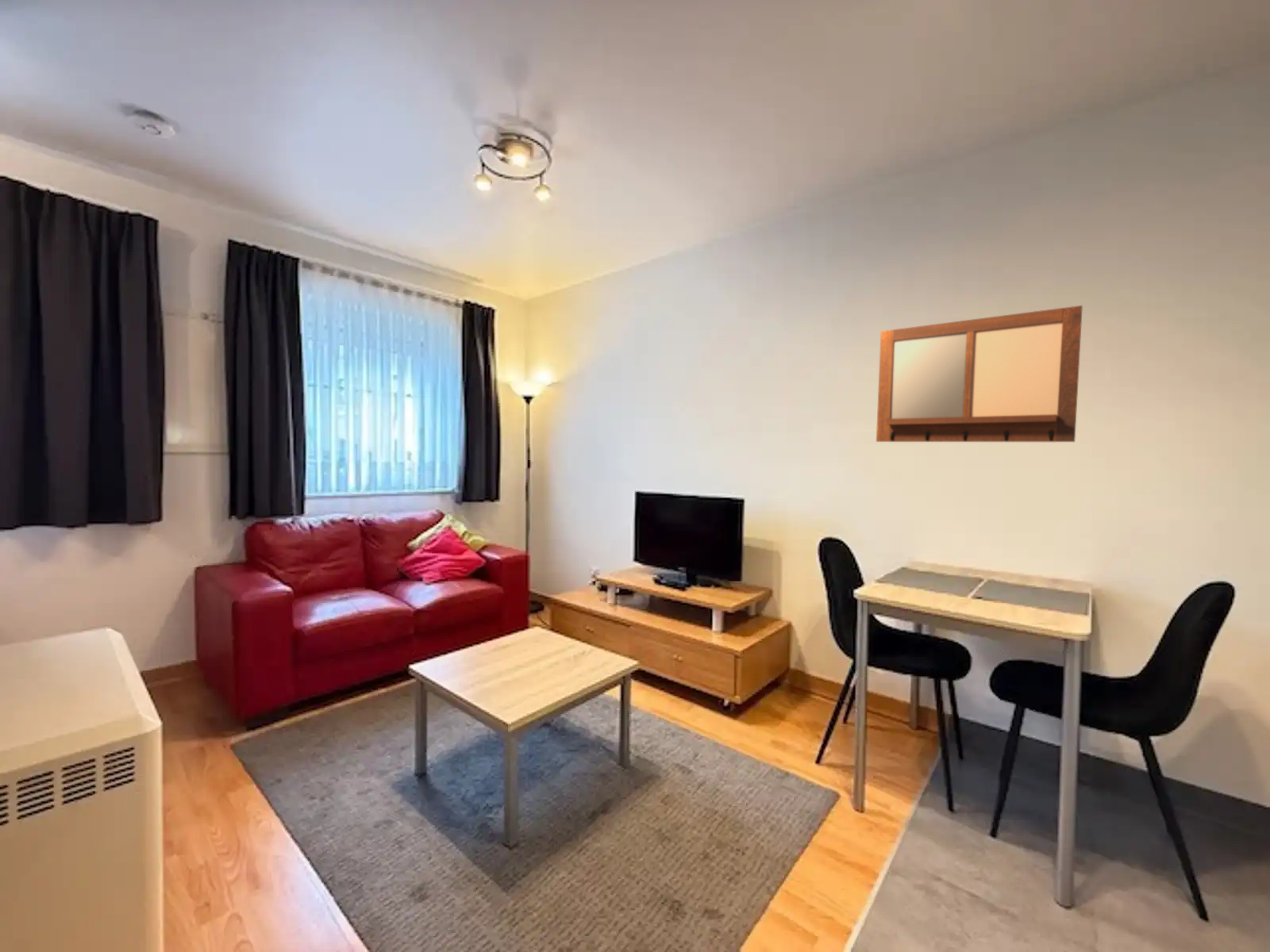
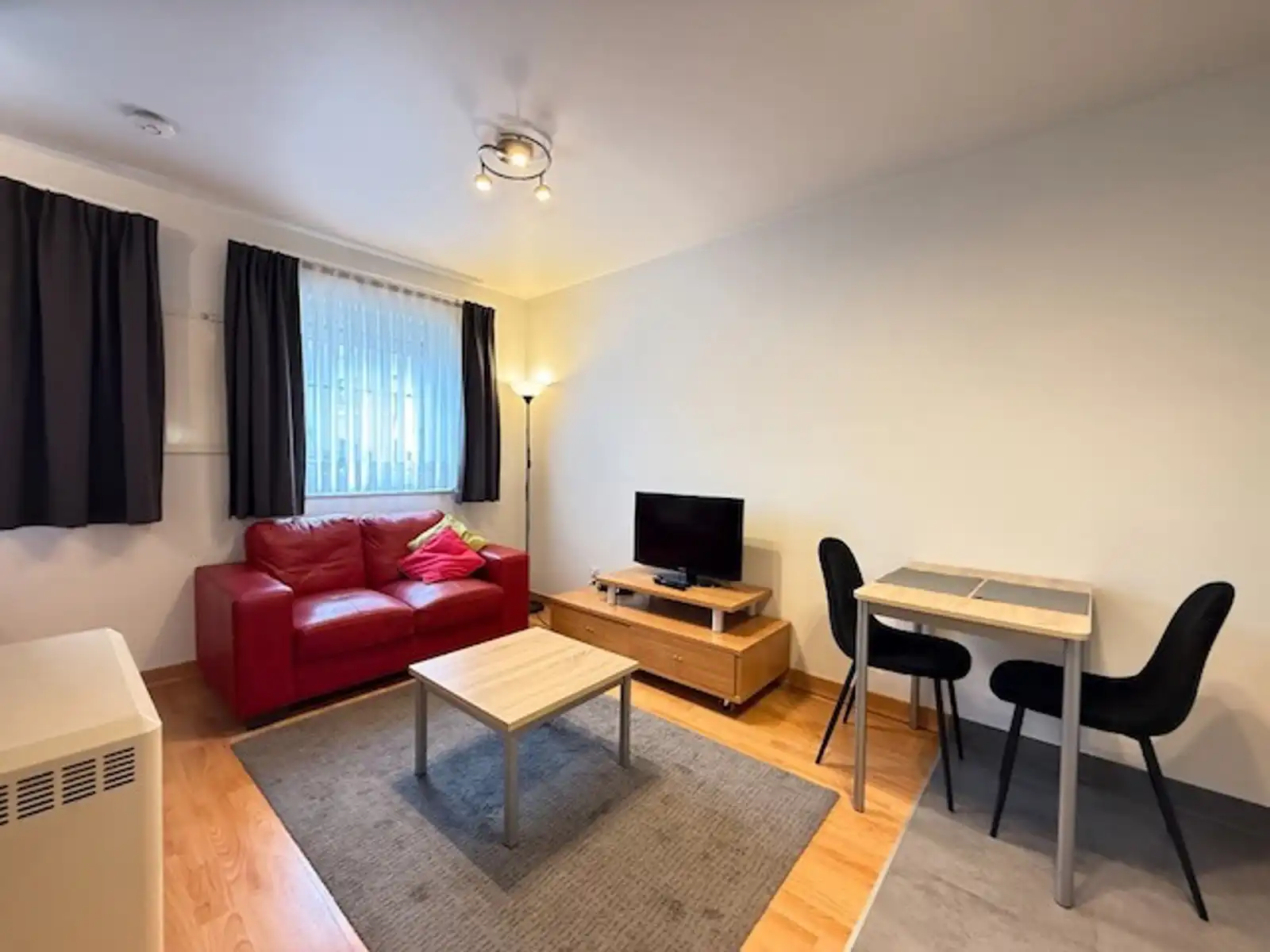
- writing board (967, 380)
